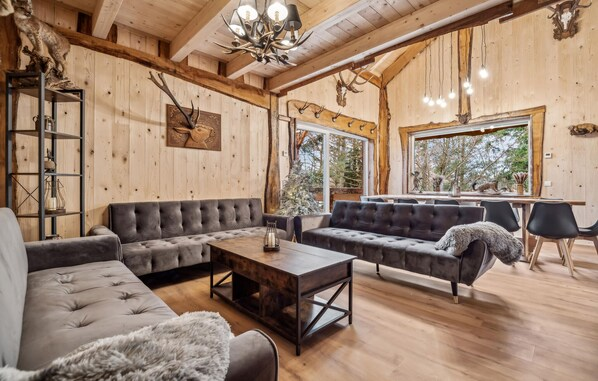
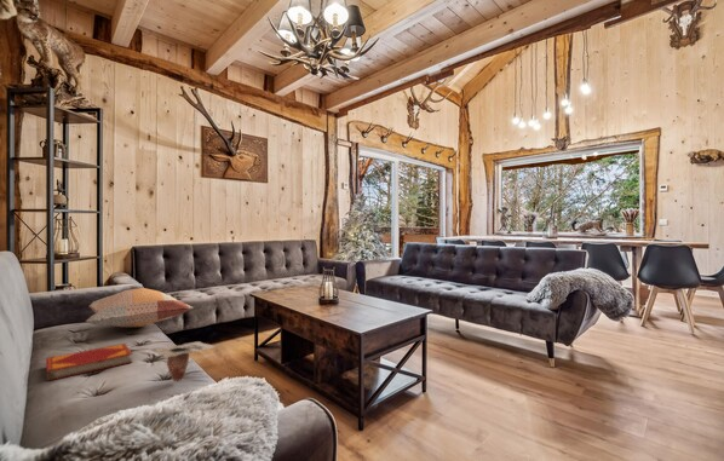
+ hardback book (90, 359)
+ decorative pillow (139, 306)
+ magazine (167, 362)
